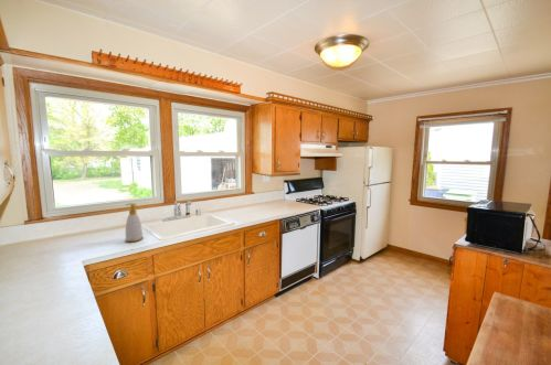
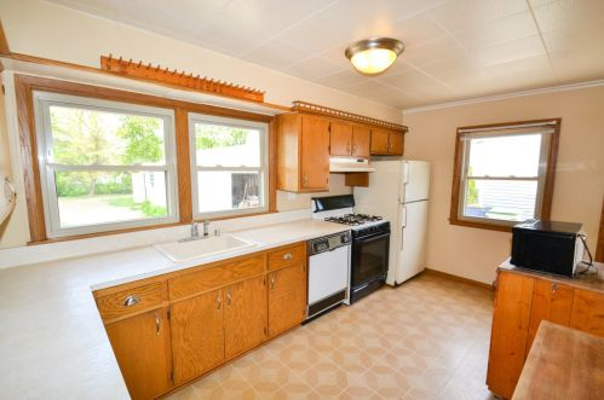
- soap bottle (133, 222)
